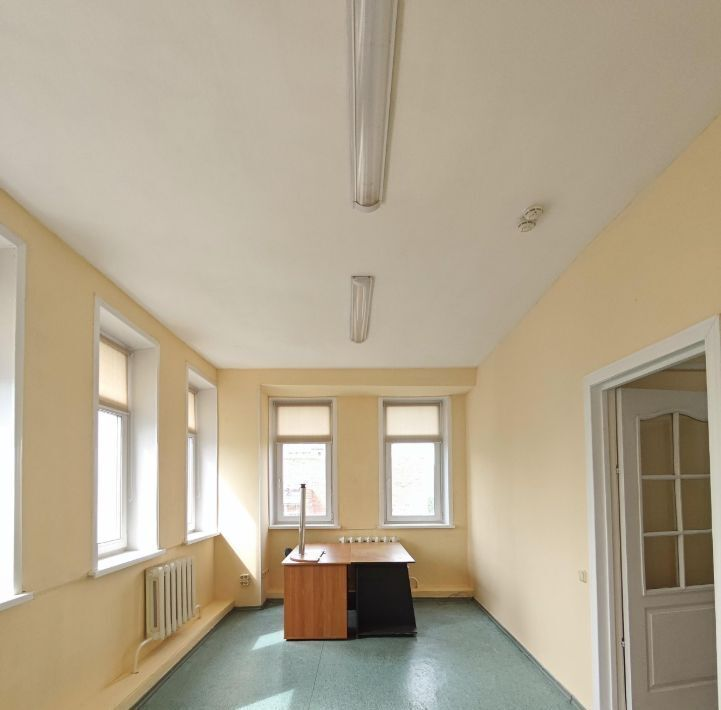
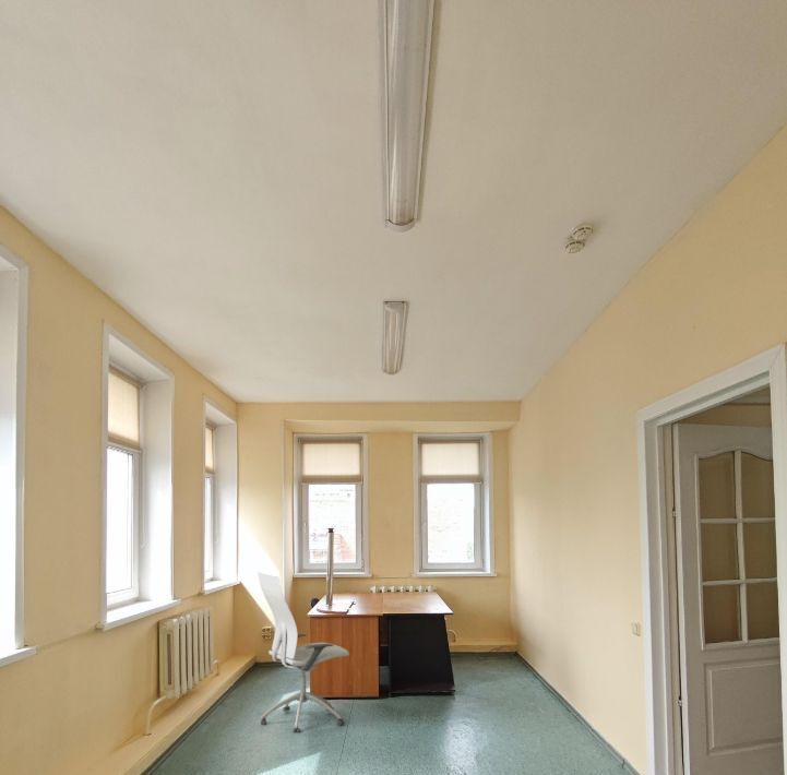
+ office chair (303, 645)
